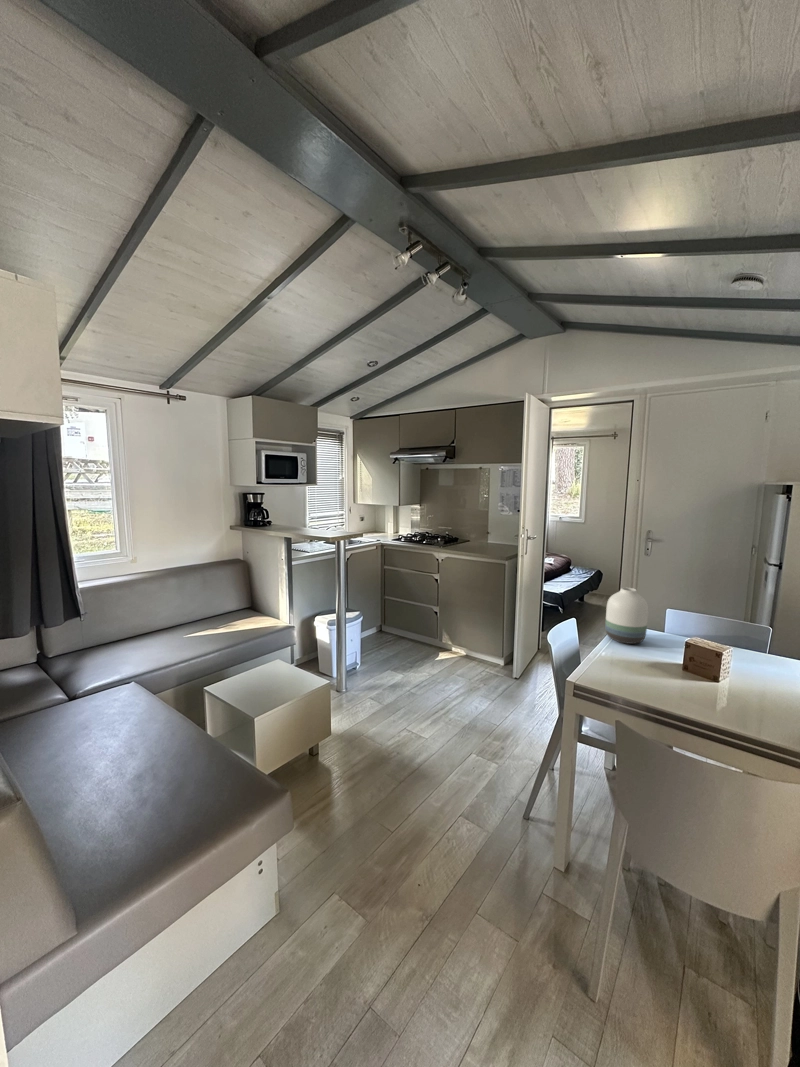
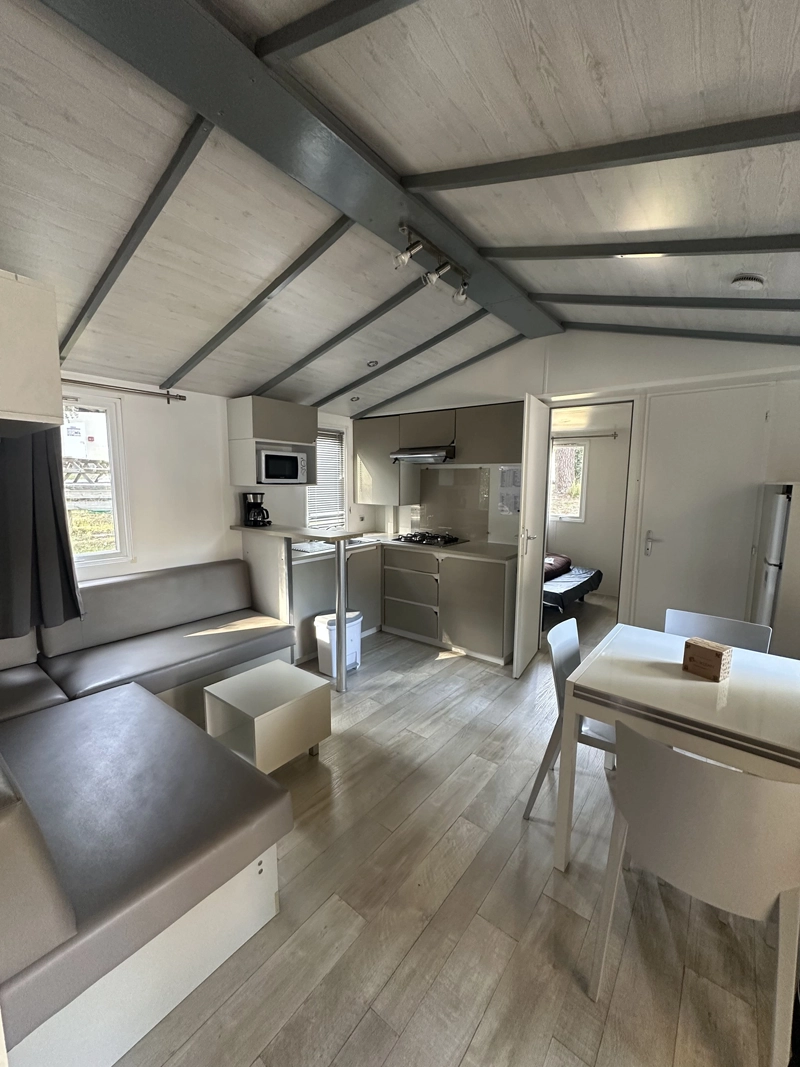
- vase (626, 614)
